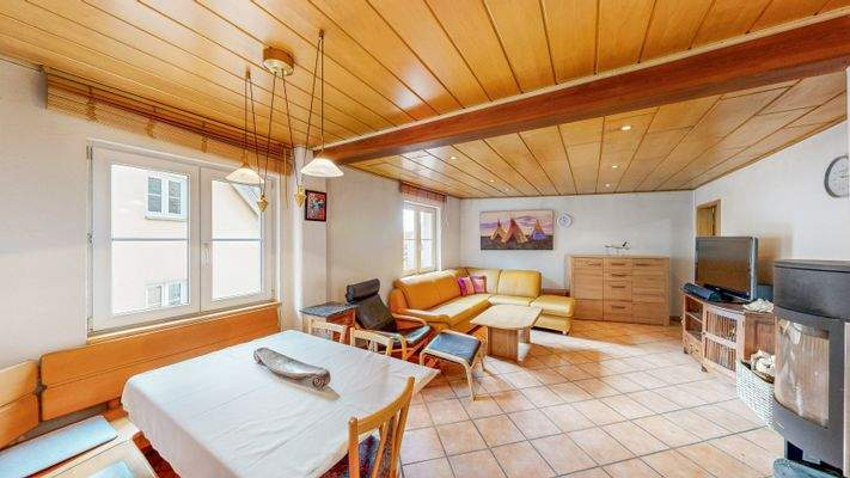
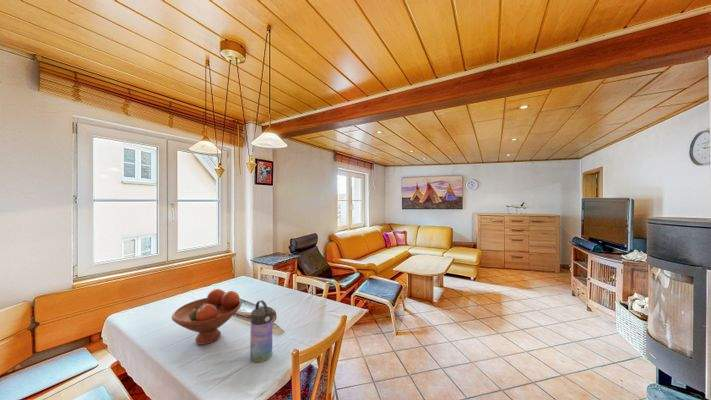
+ water bottle (261, 328)
+ fruit bowl (208, 317)
